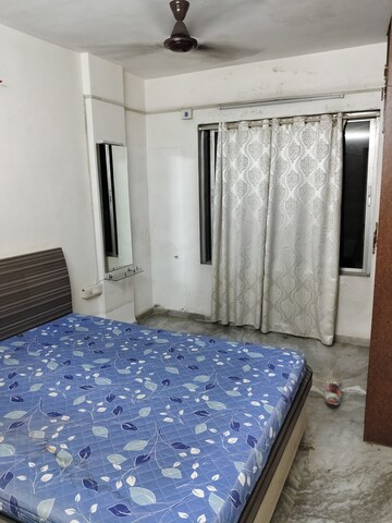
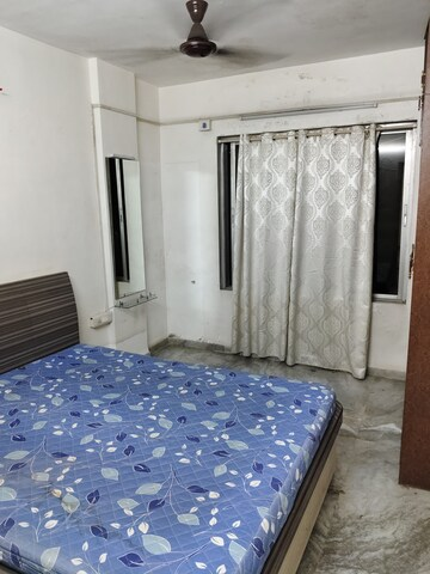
- shoe (333, 389)
